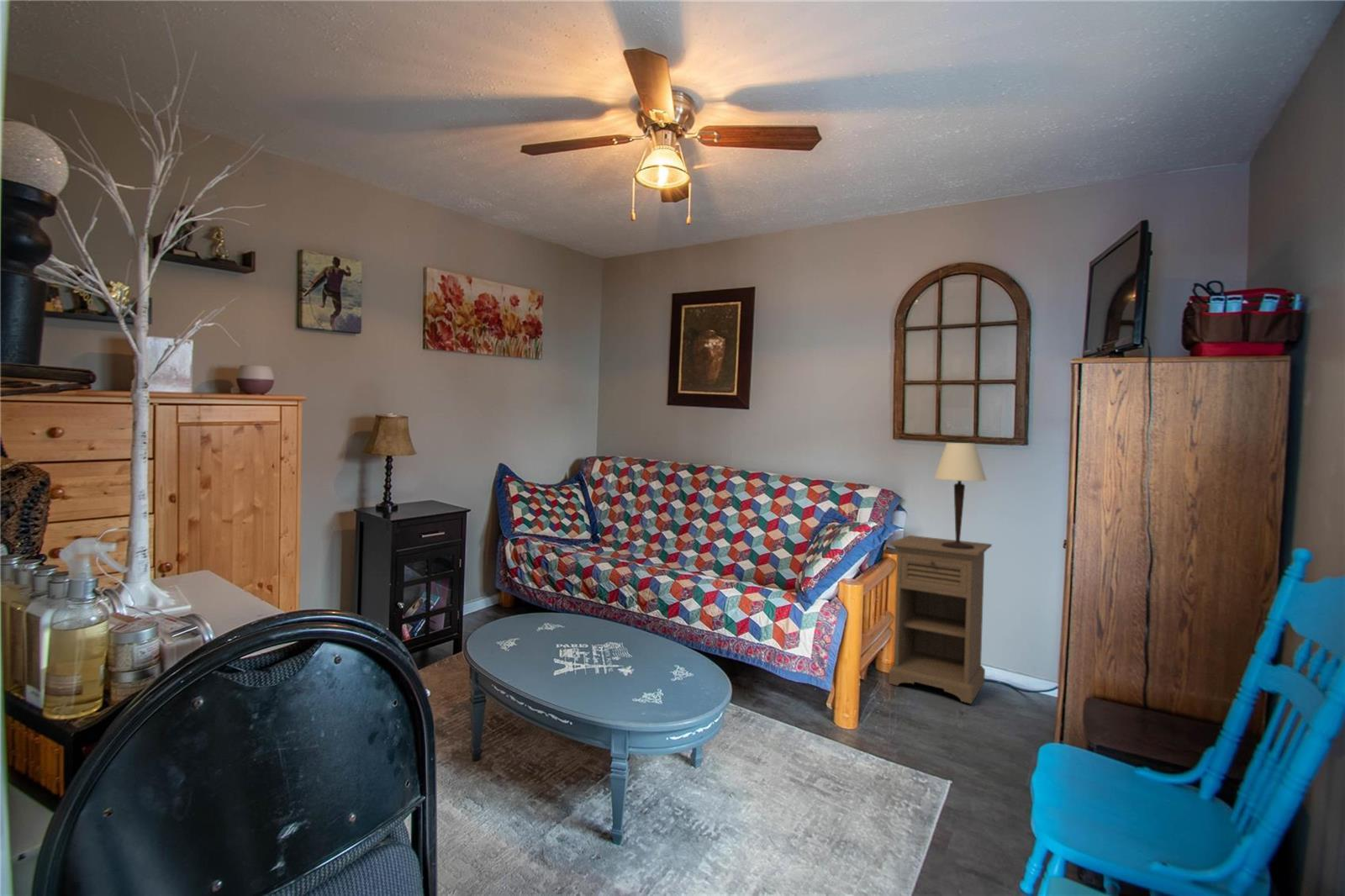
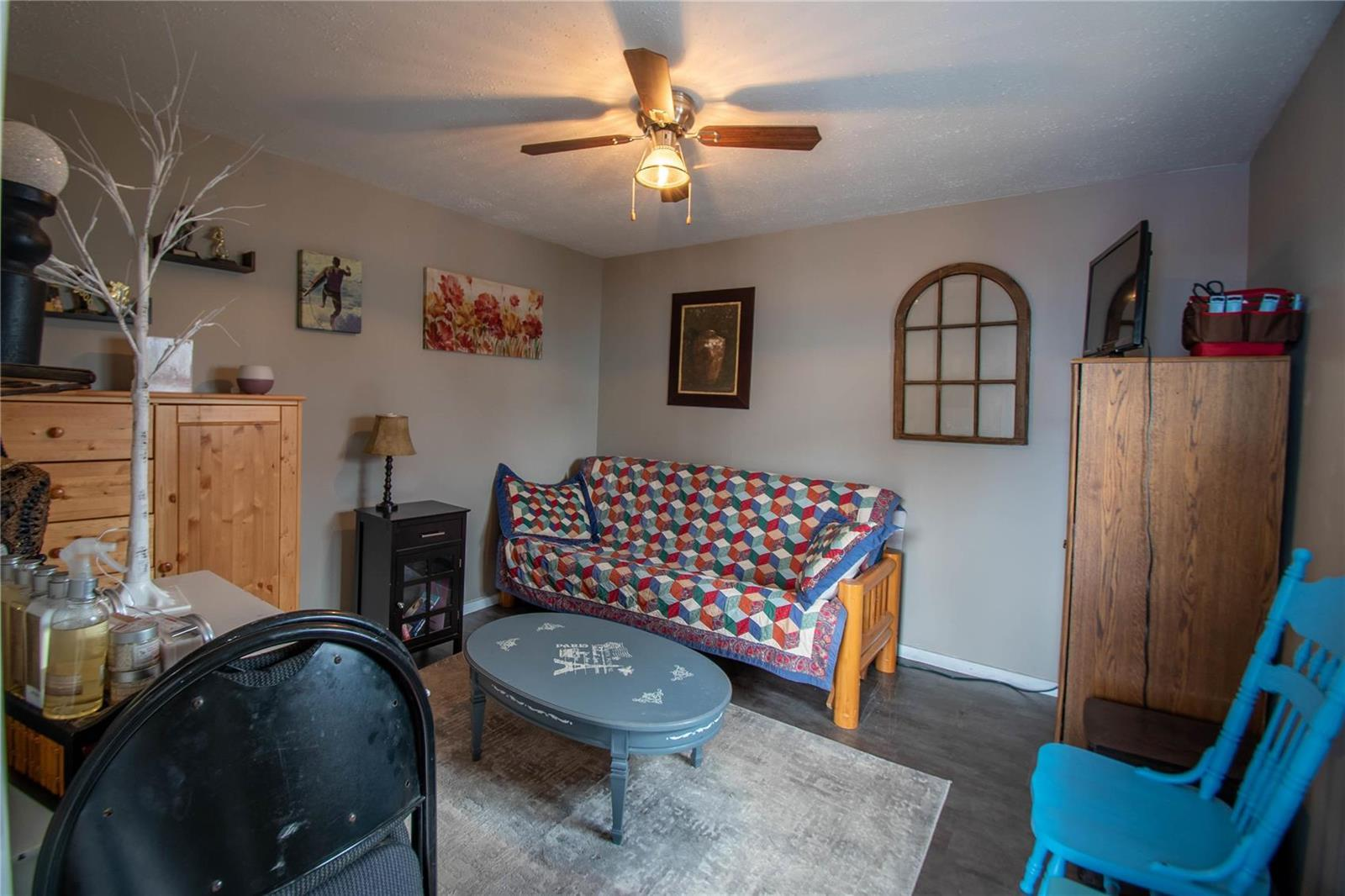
- nightstand (938, 613)
- table lamp (959, 494)
